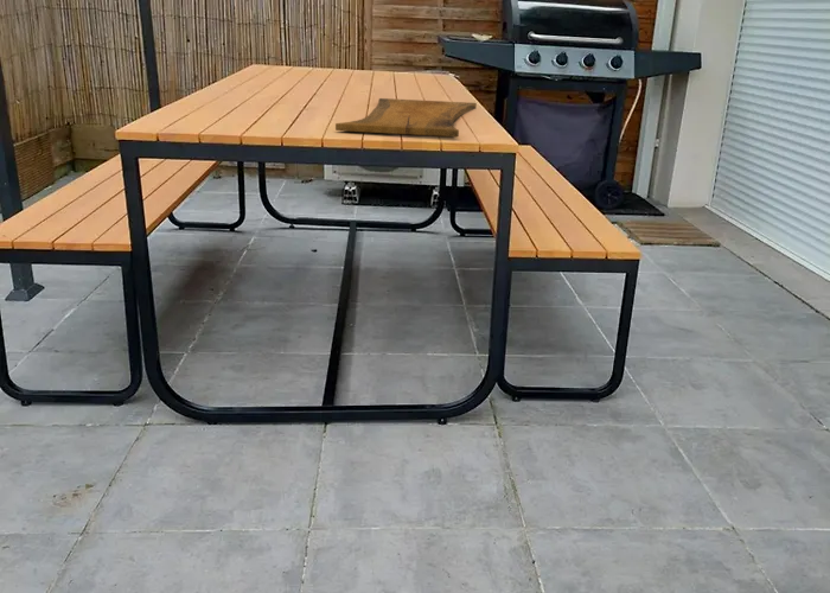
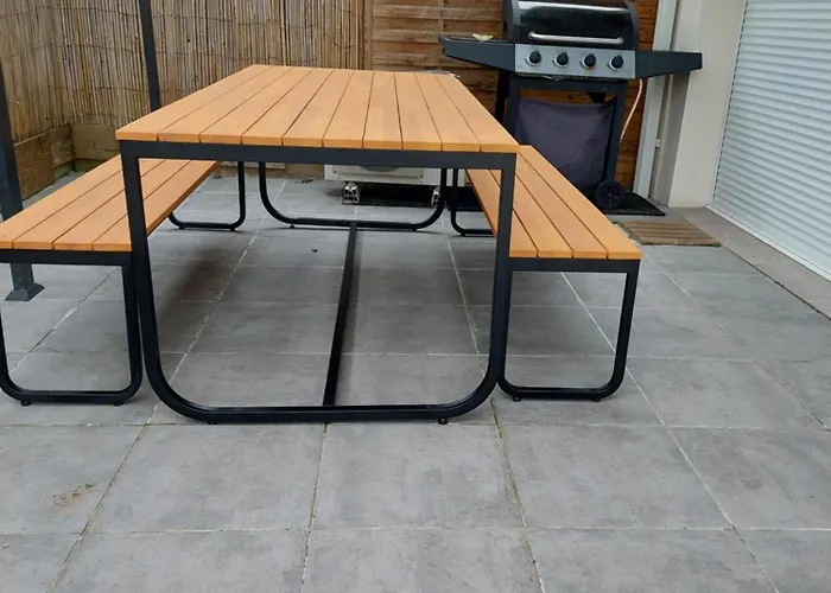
- cutting board (414, 115)
